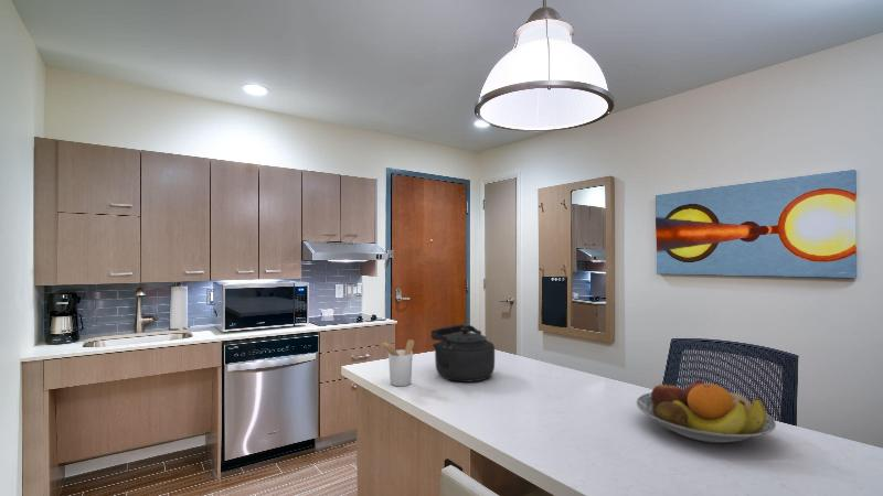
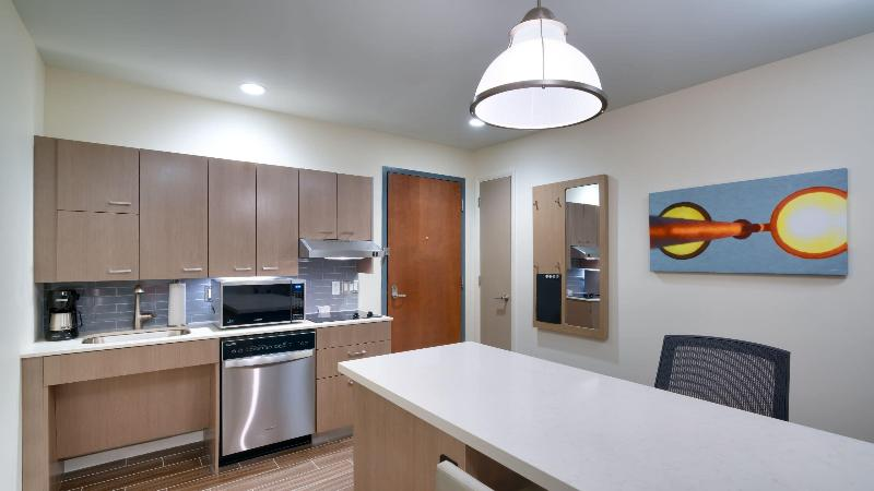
- kettle (462, 352)
- fruit bowl (701, 405)
- utensil holder (396, 362)
